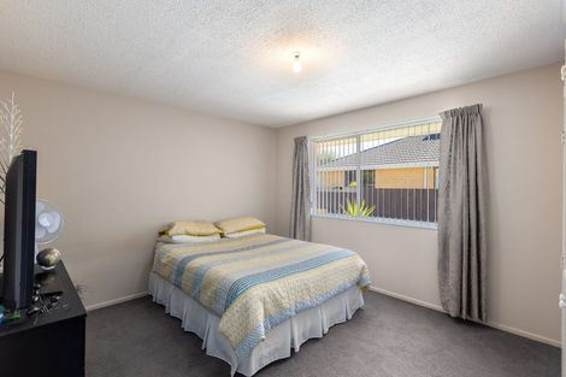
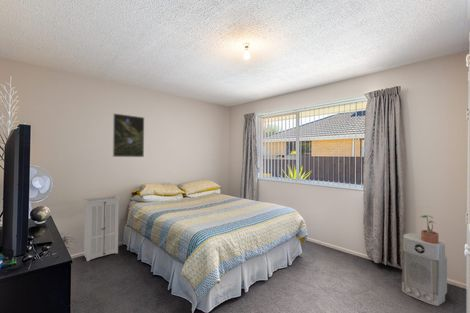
+ air purifier (423, 265)
+ storage cabinet (101, 226)
+ potted plant (427, 227)
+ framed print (129, 136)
